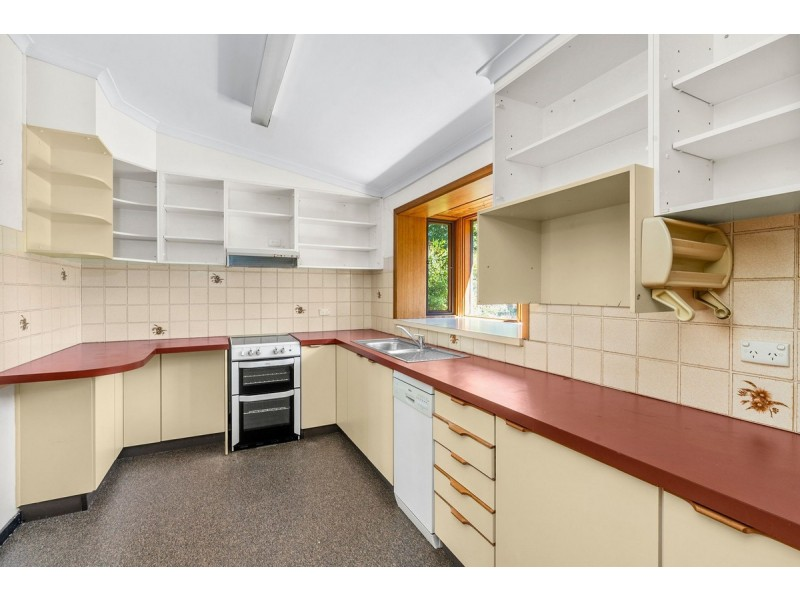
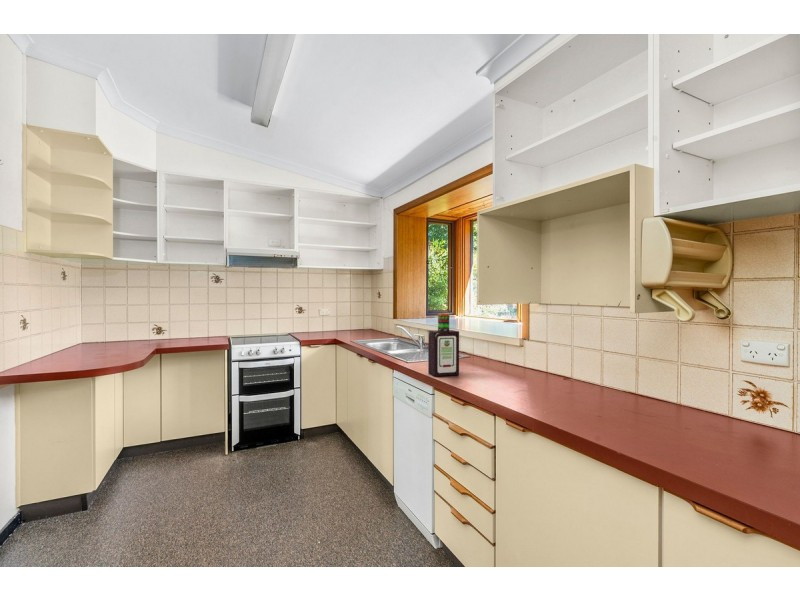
+ bottle (443, 343)
